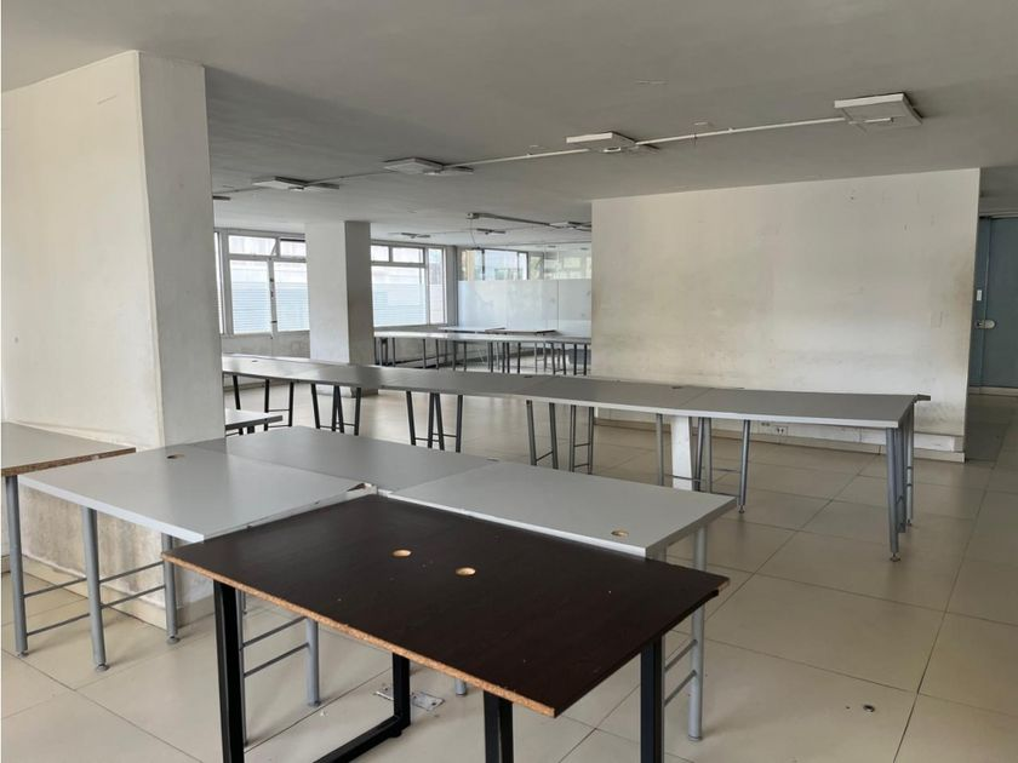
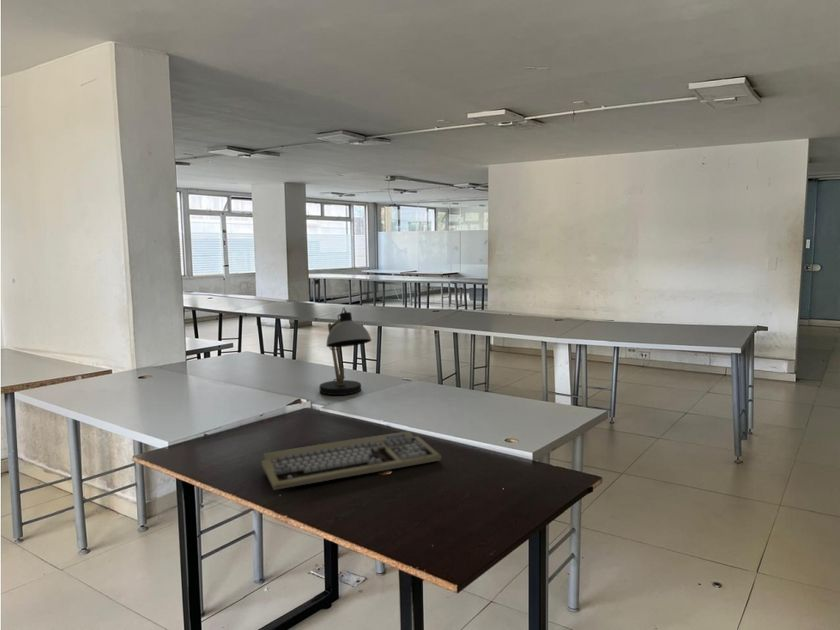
+ desk lamp (340, 349)
+ keyboard (351, 457)
